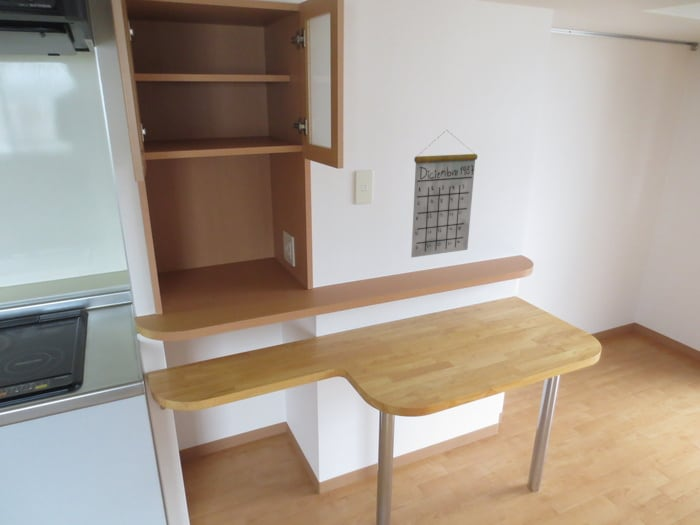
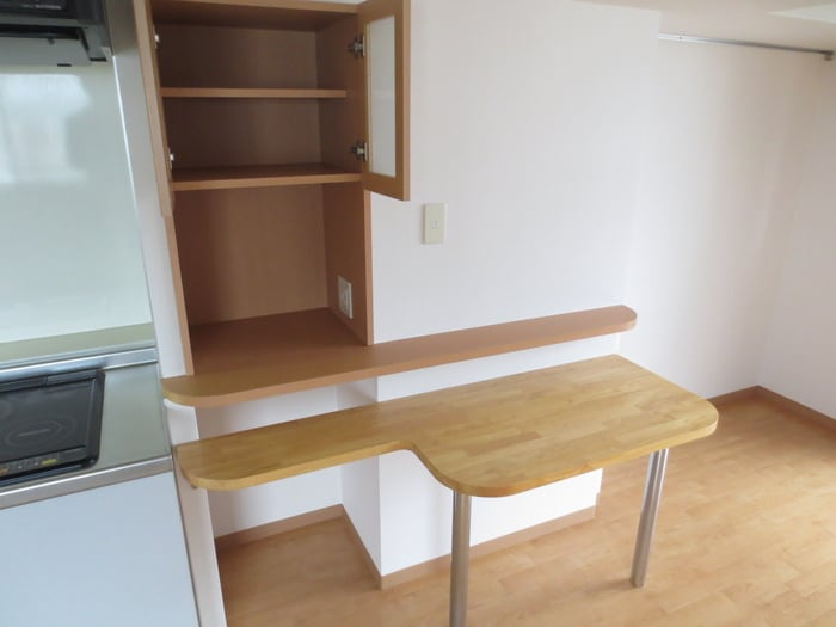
- calendar (444, 194)
